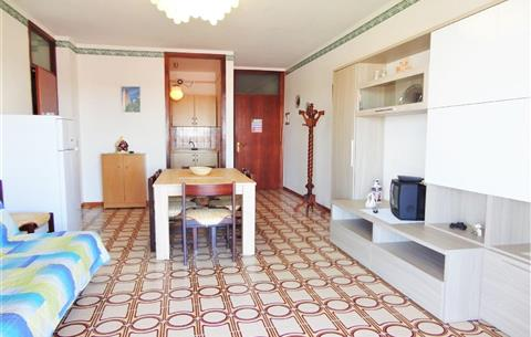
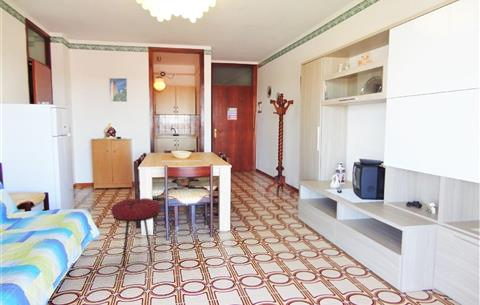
+ stool (128, 228)
